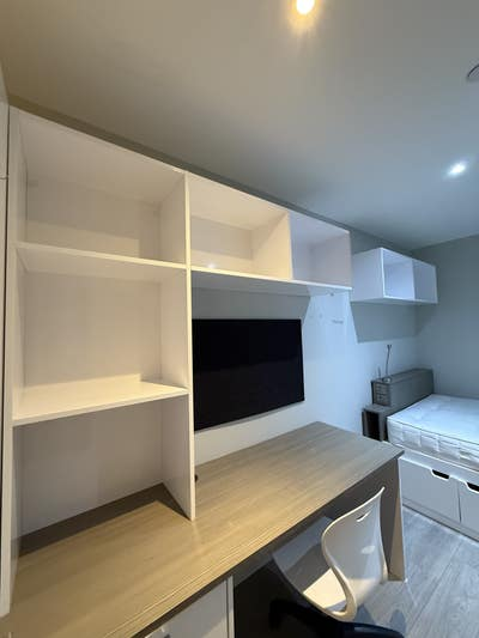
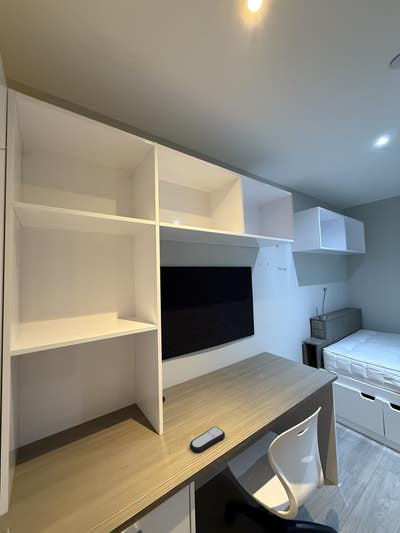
+ remote control (207, 439)
